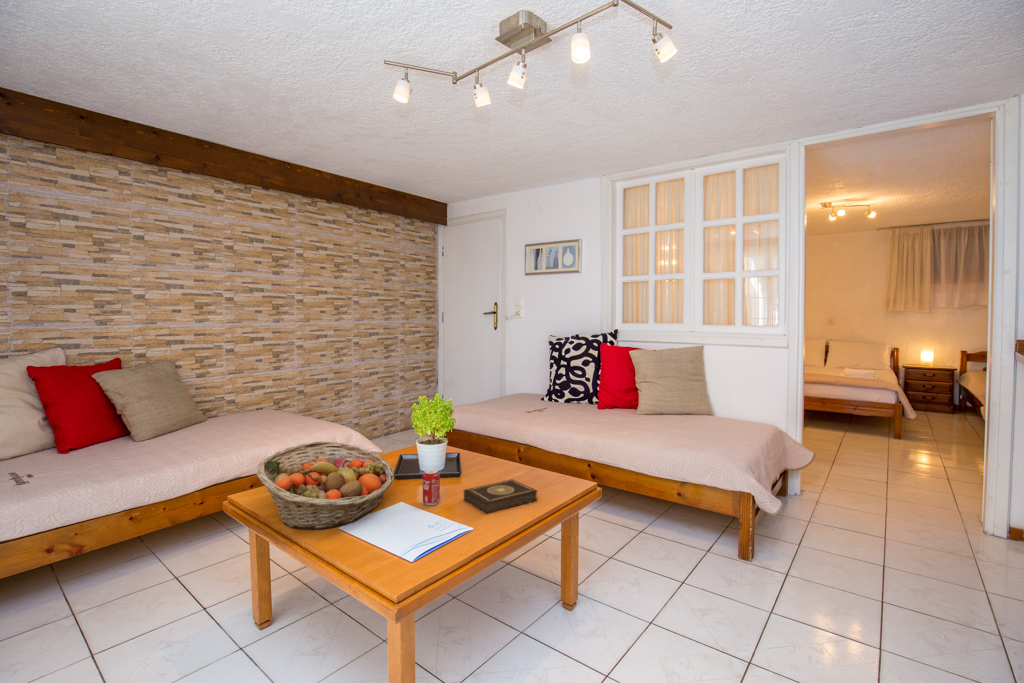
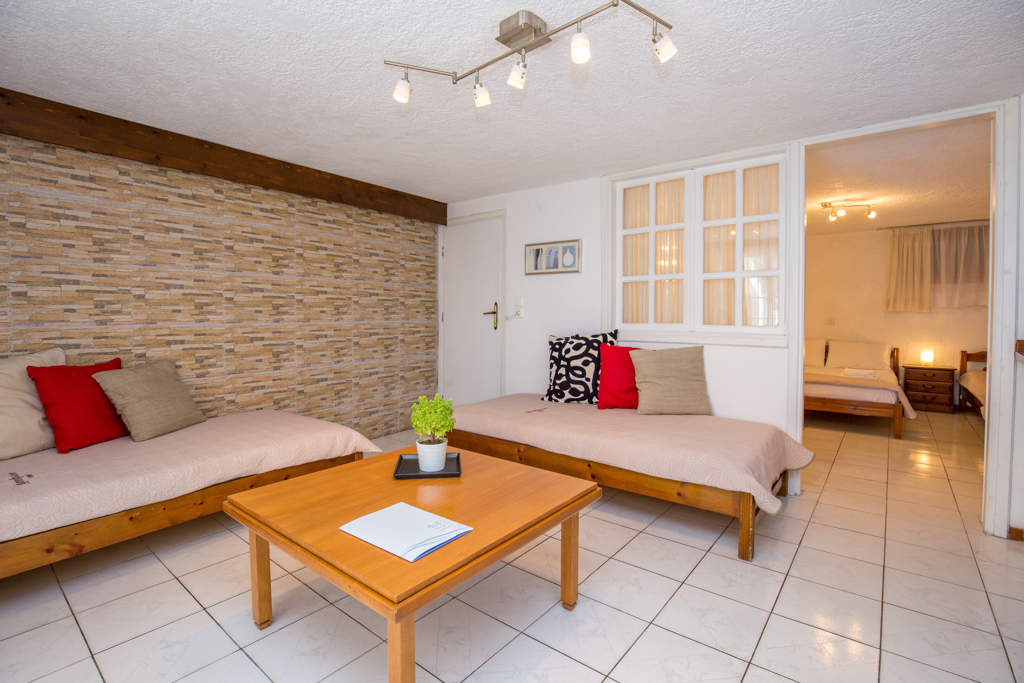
- book (500, 495)
- fruit basket (330, 480)
- beverage can (431, 487)
